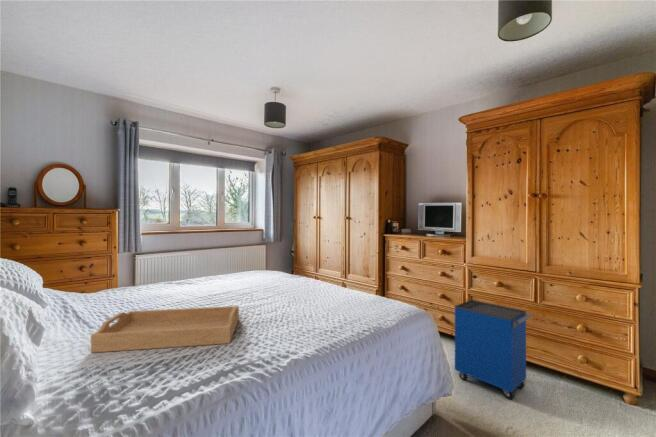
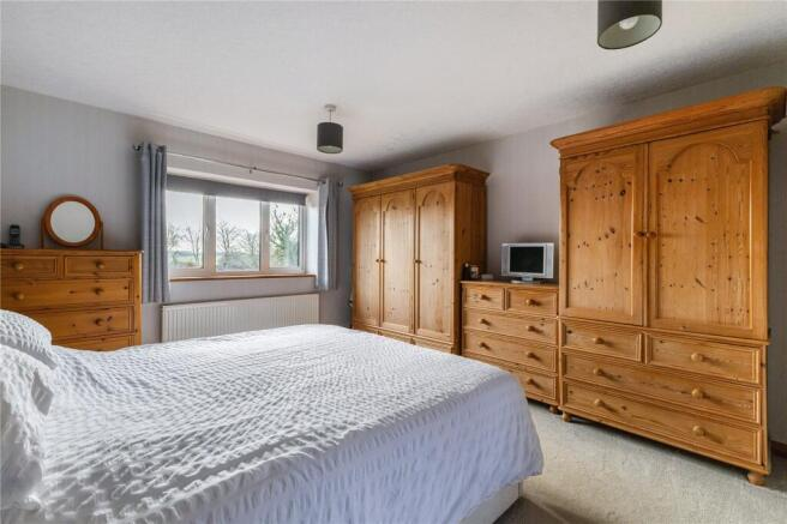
- cabinet (492, 346)
- serving tray (175, 323)
